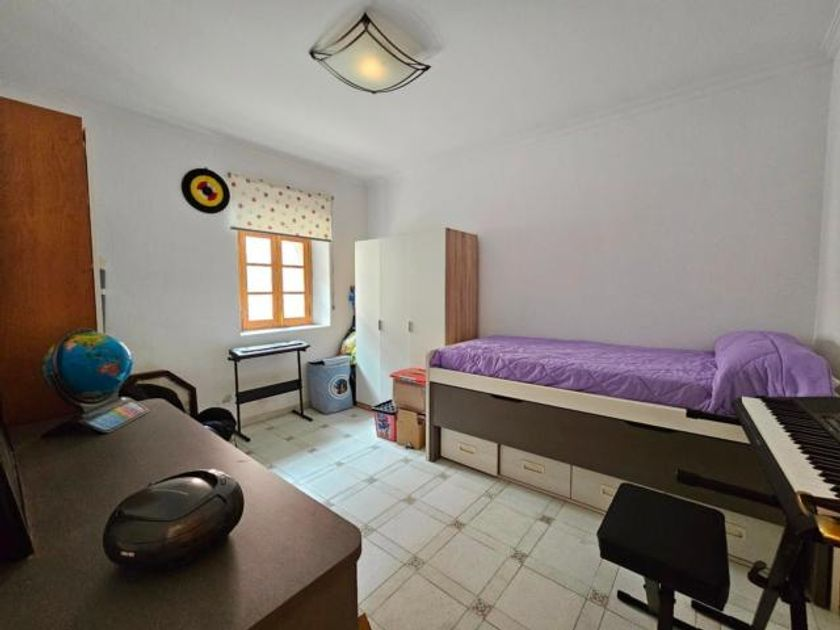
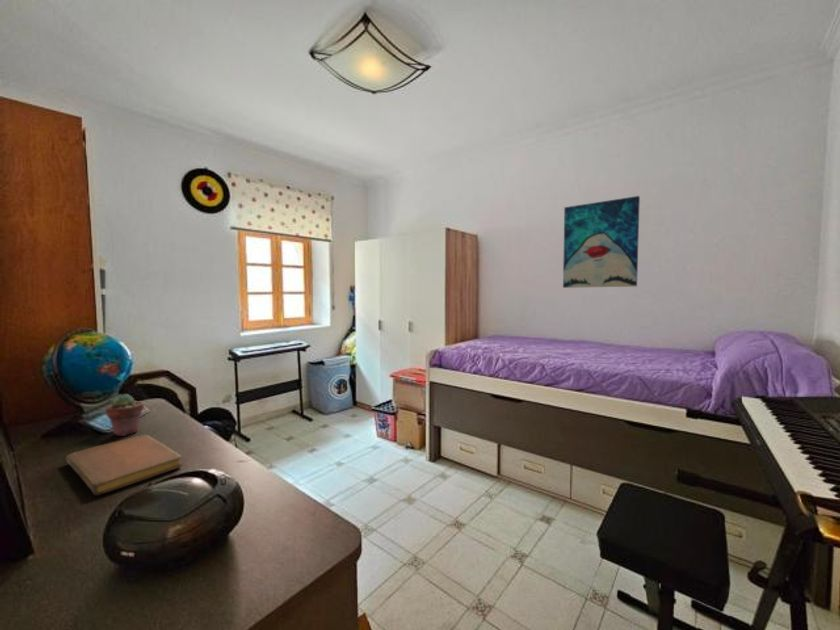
+ potted succulent (125, 413)
+ notebook (124, 460)
+ wall art (599, 245)
